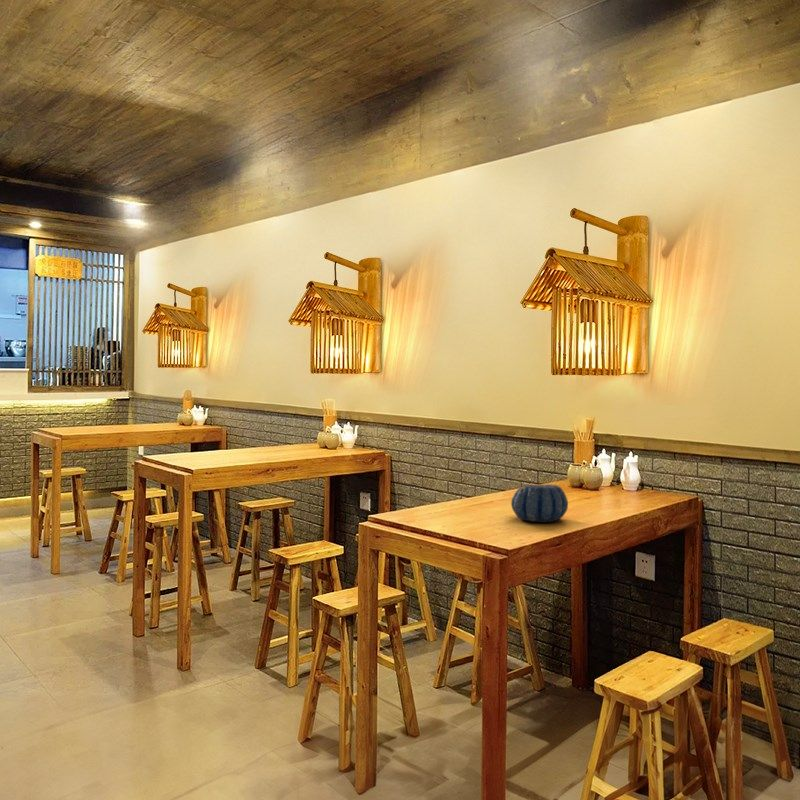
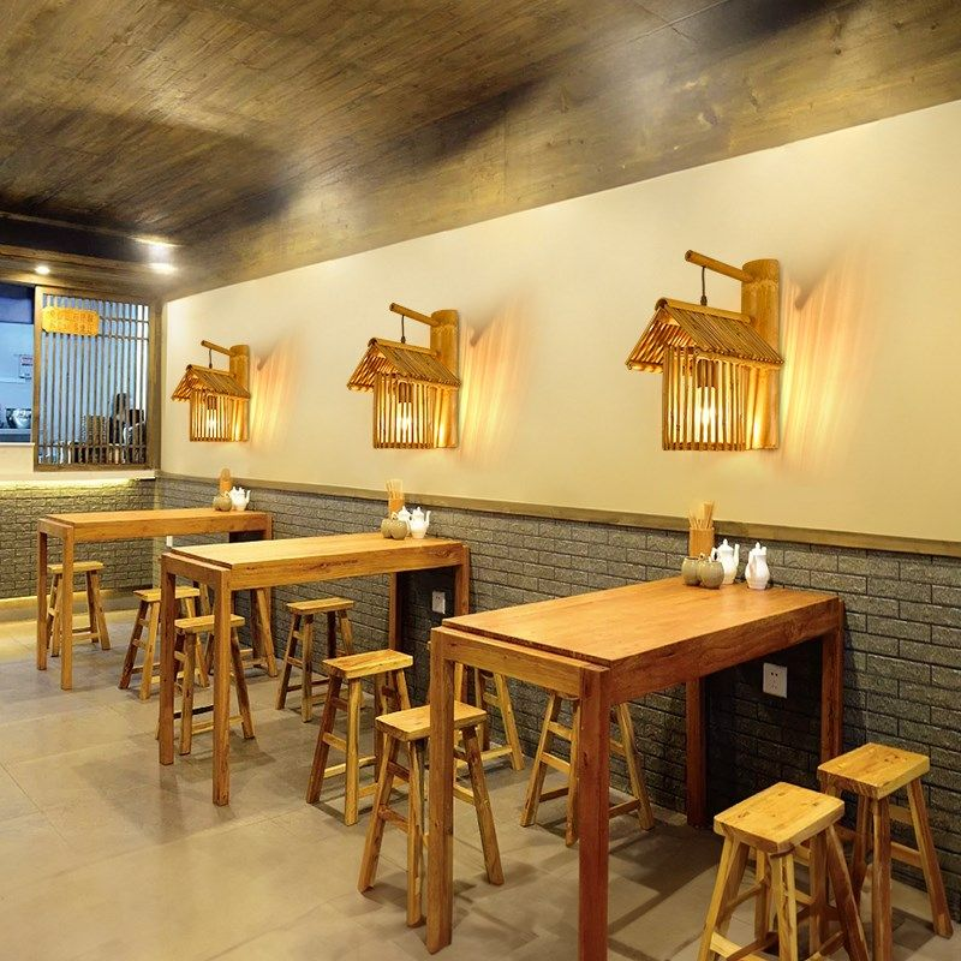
- decorative bowl (539, 501)
